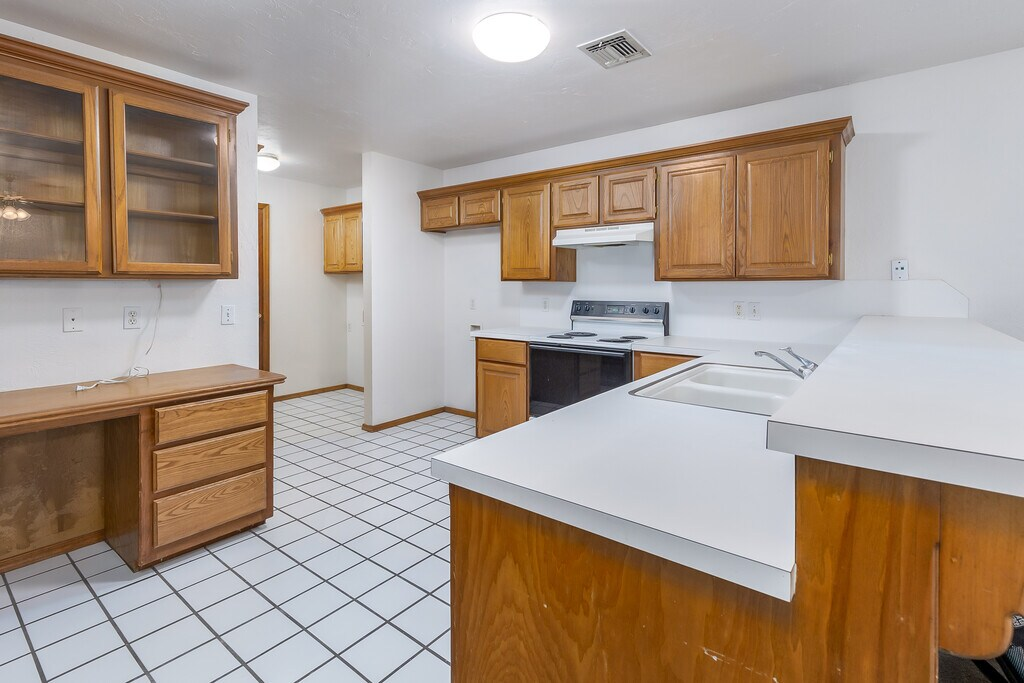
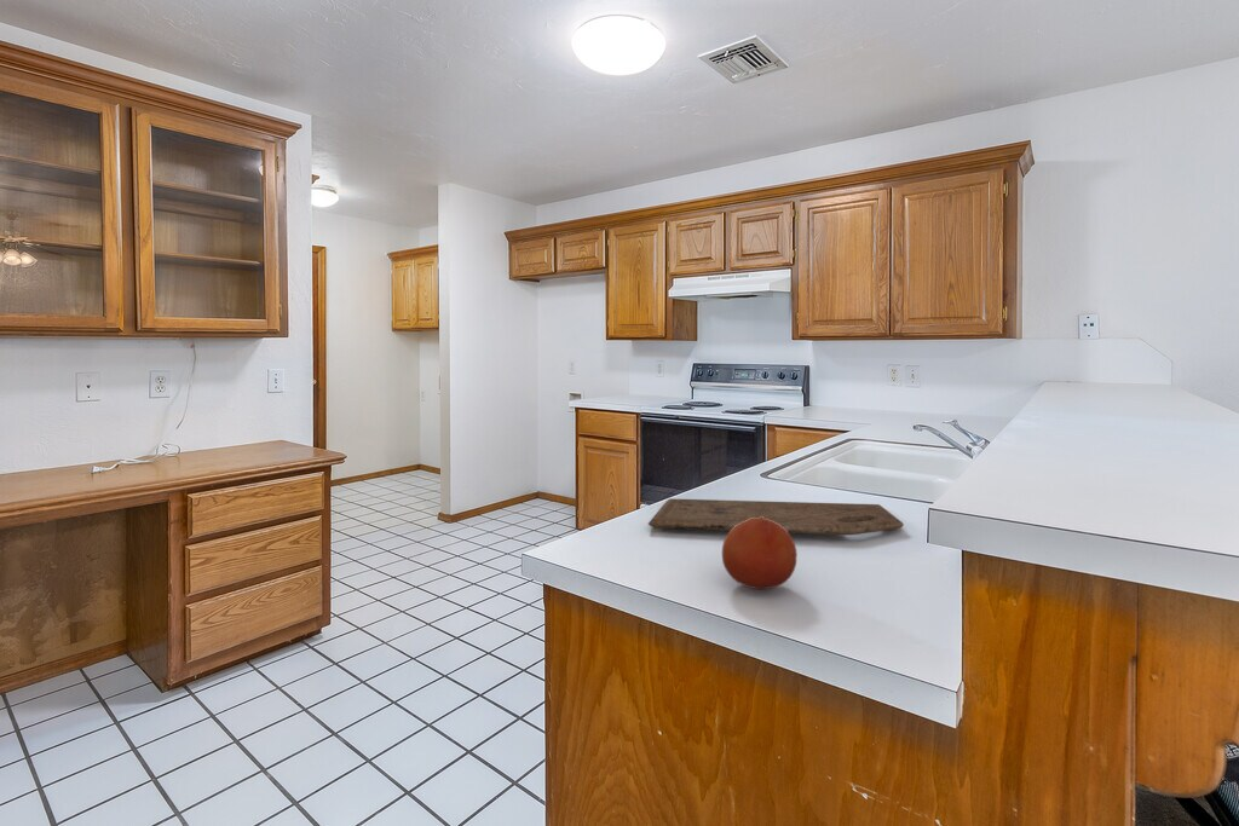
+ cutting board (772, 515)
+ fruit (759, 551)
